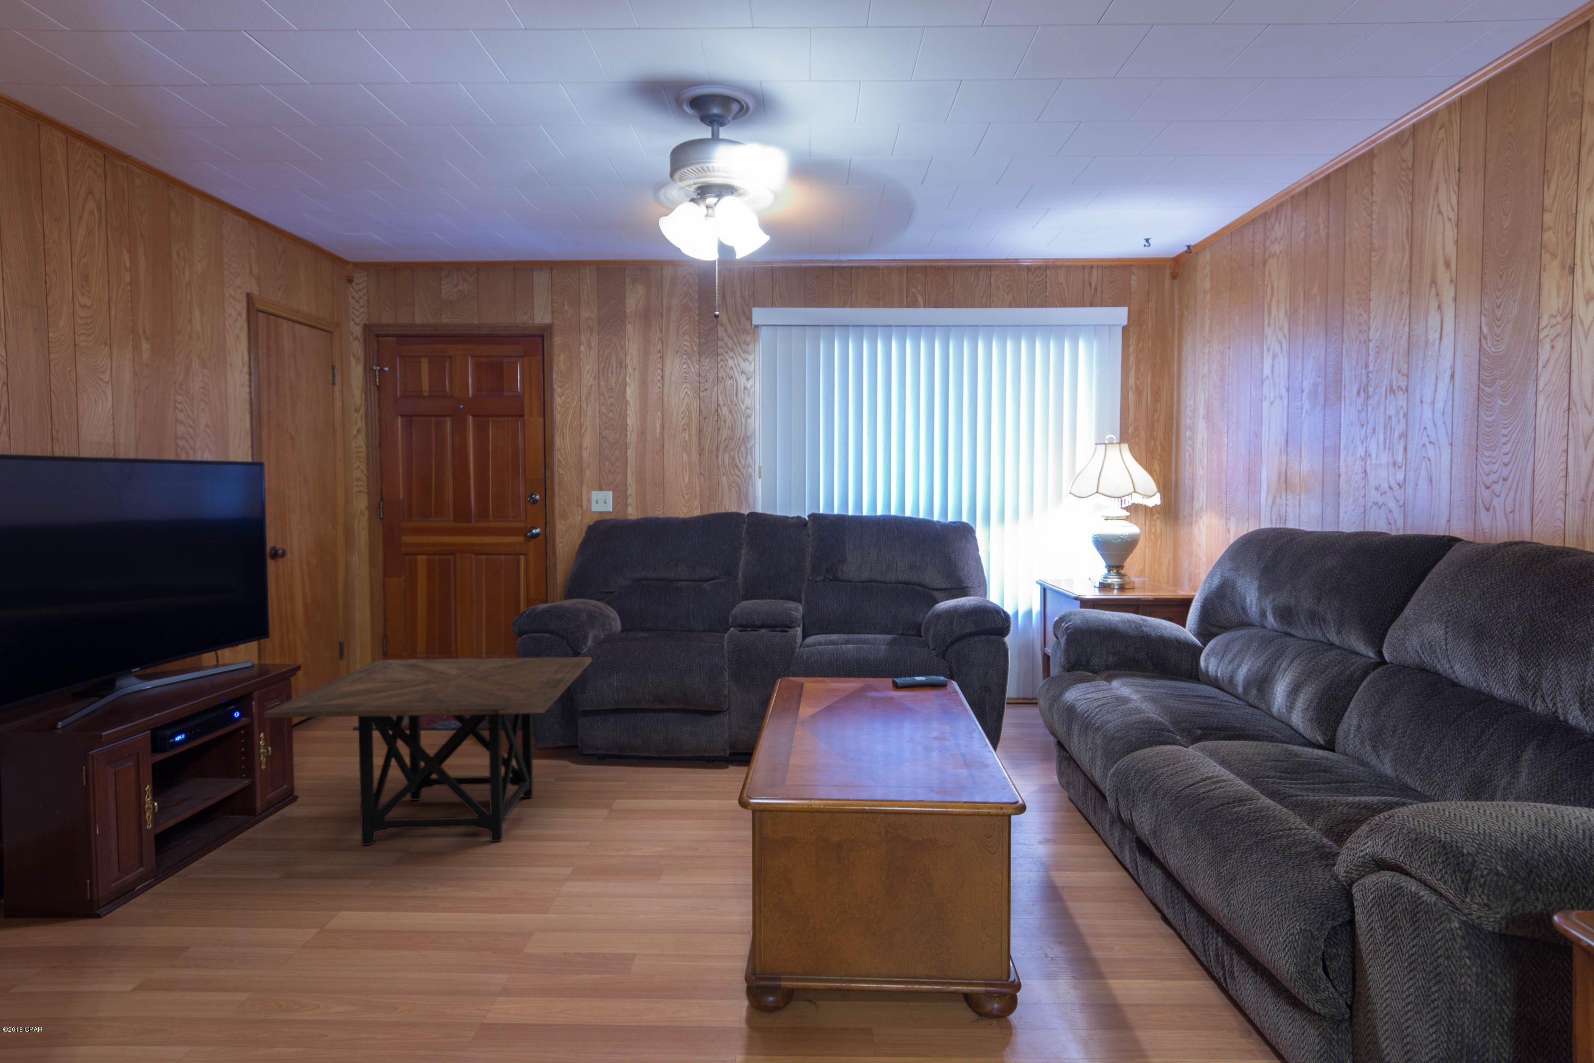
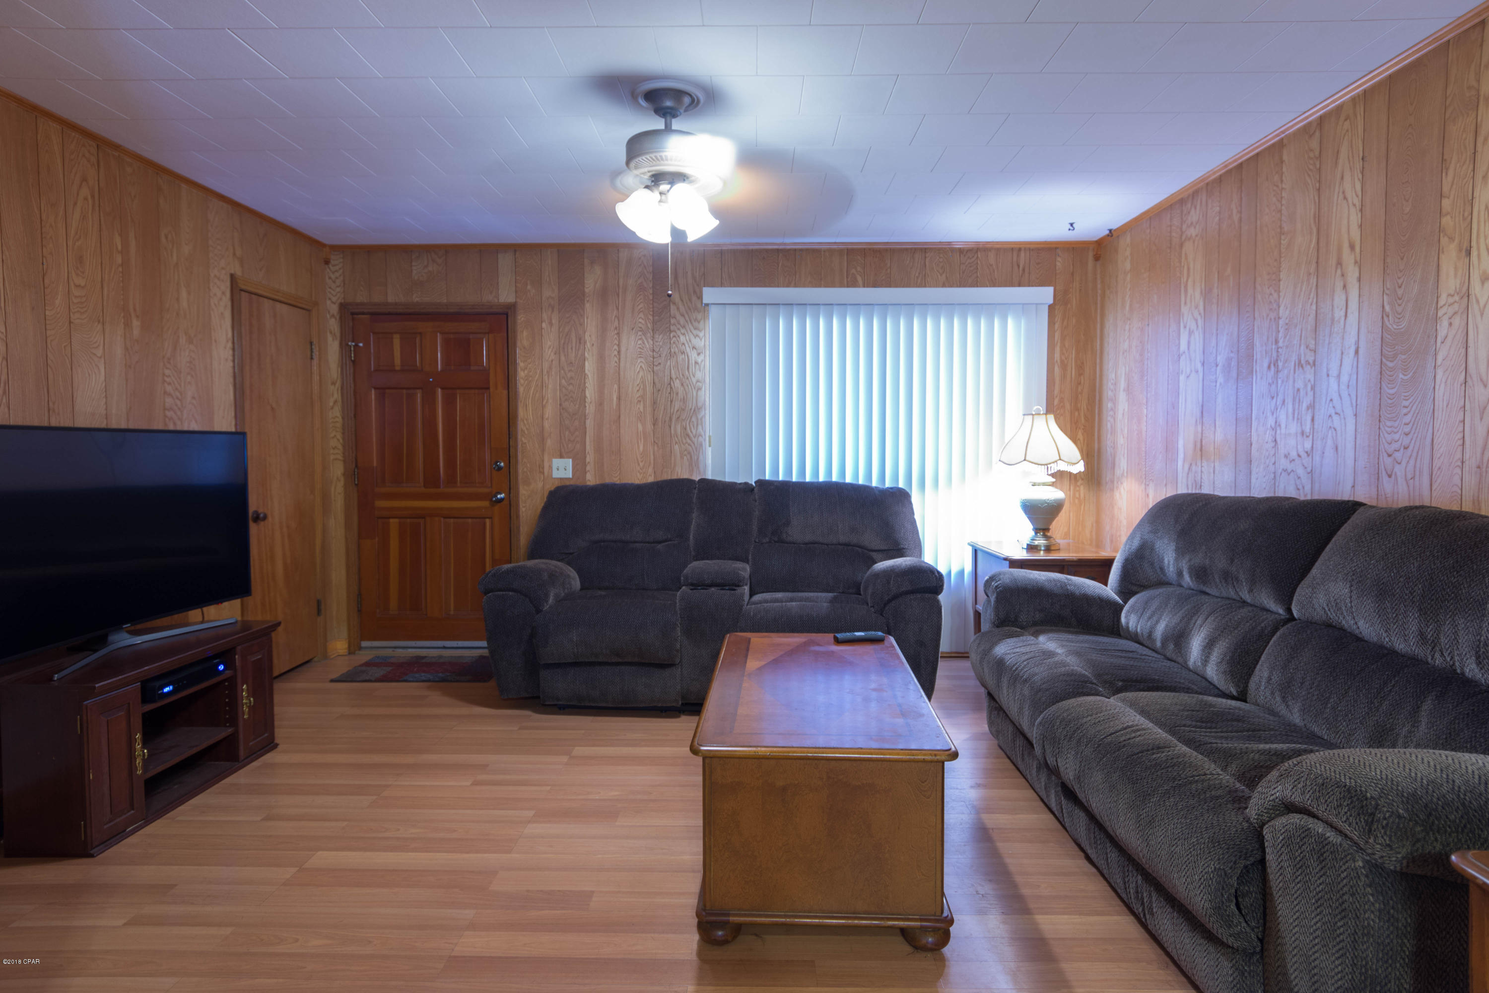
- side table (452, 750)
